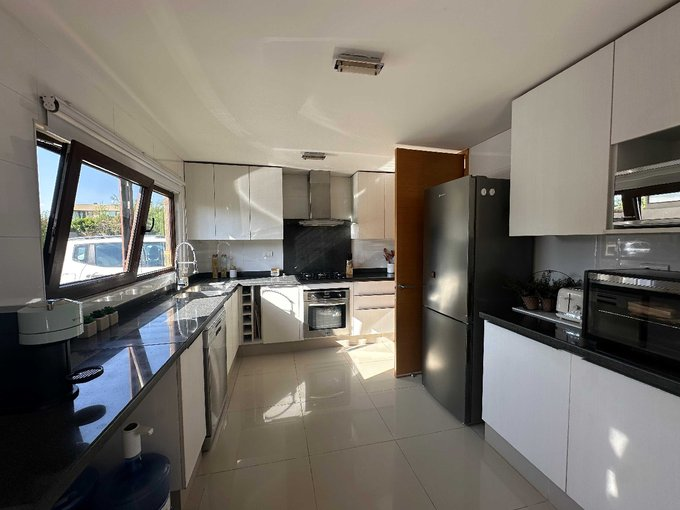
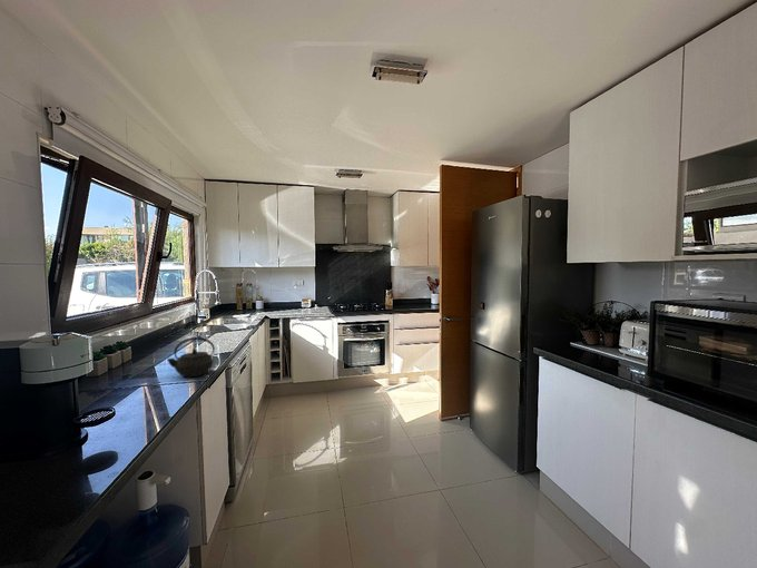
+ kettle (191, 355)
